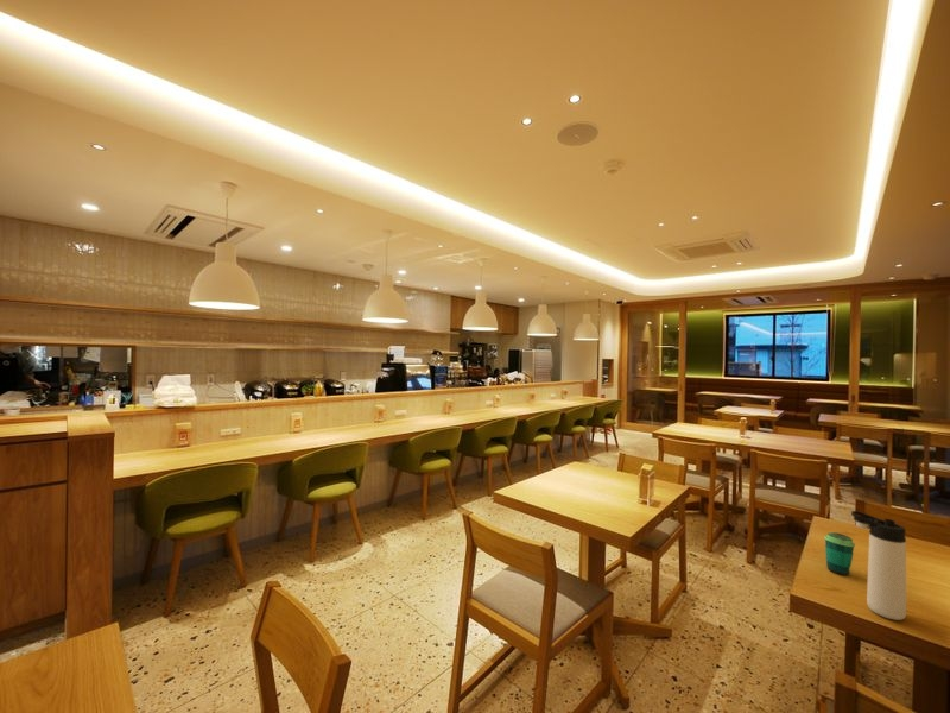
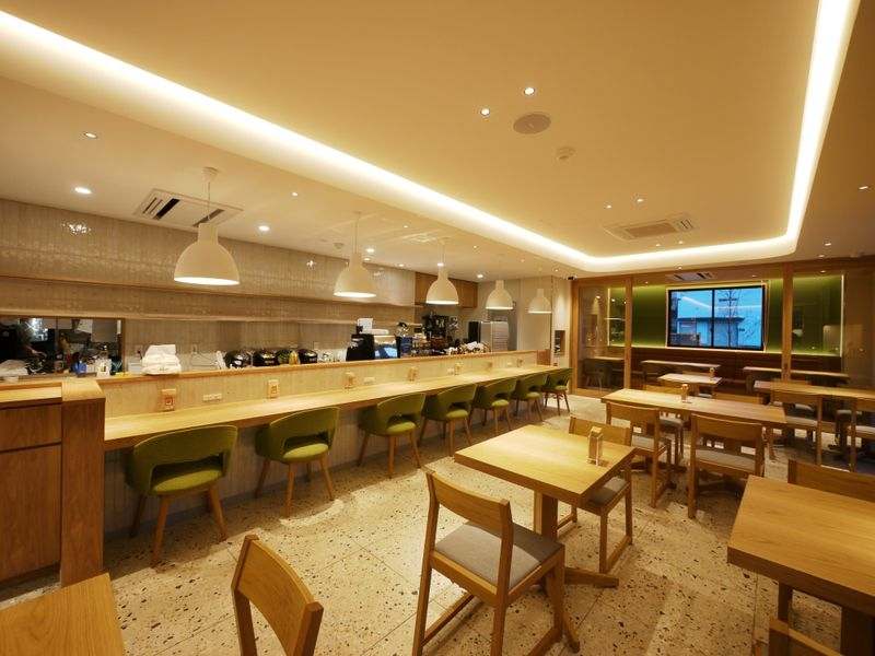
- cup (838, 553)
- thermos bottle (878, 563)
